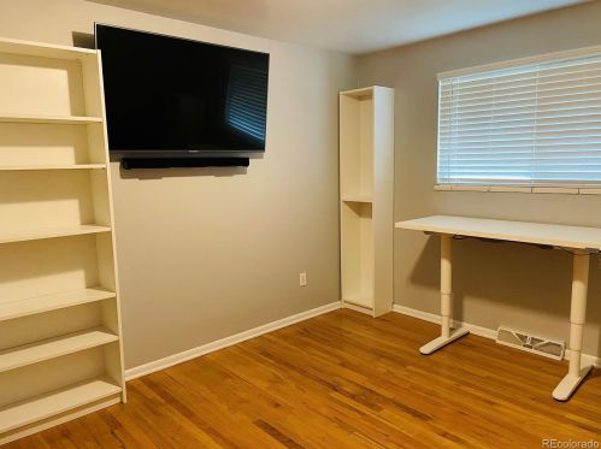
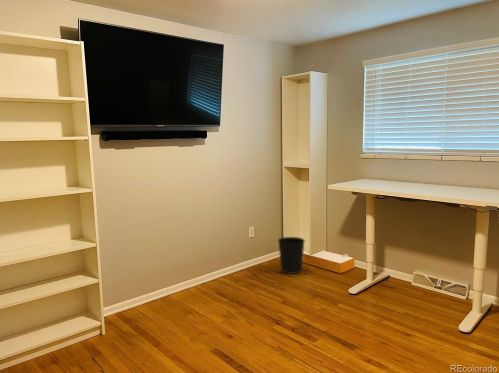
+ storage bin (323, 258)
+ wastebasket (291, 255)
